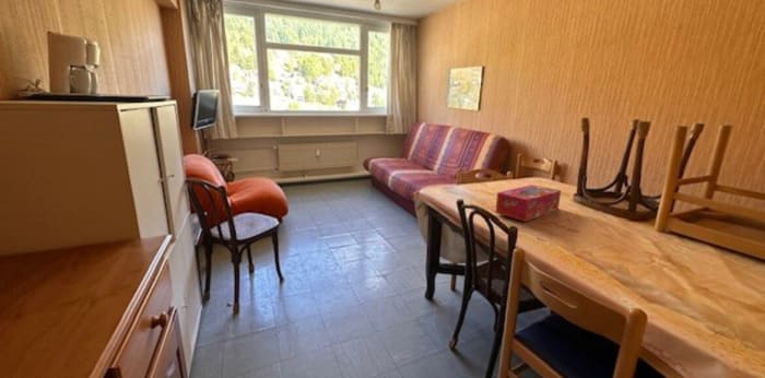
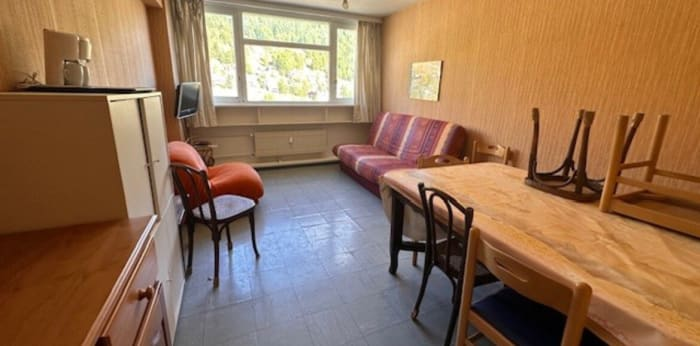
- tissue box (528, 201)
